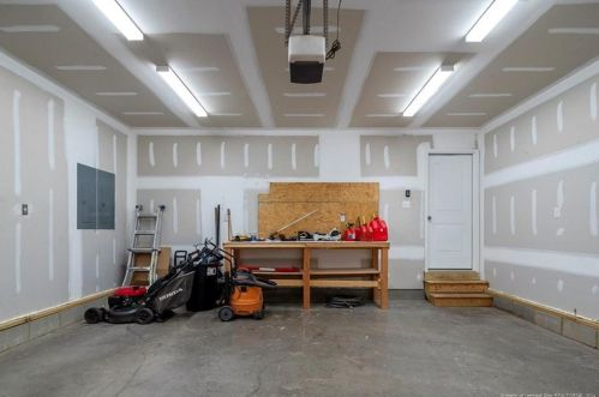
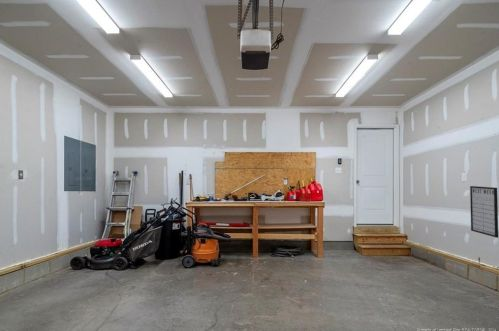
+ writing board (483, 210)
